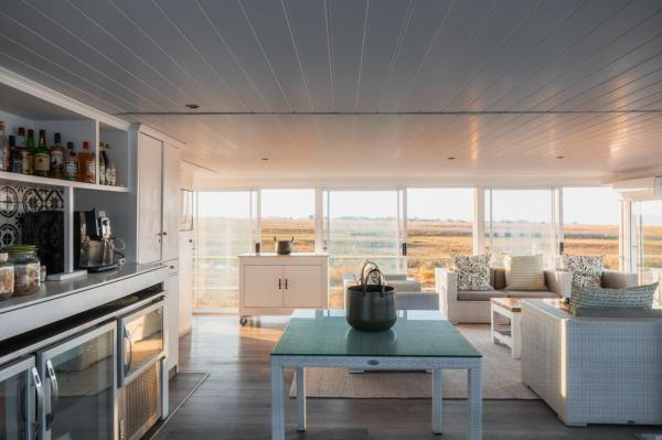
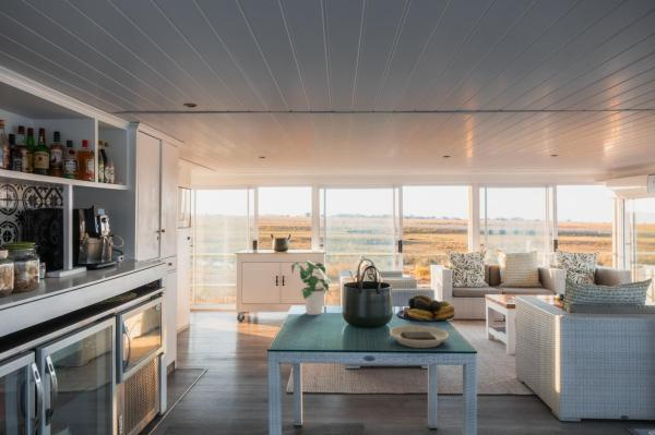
+ plate (418, 337)
+ potted plant (311, 286)
+ fruit bowl (425, 305)
